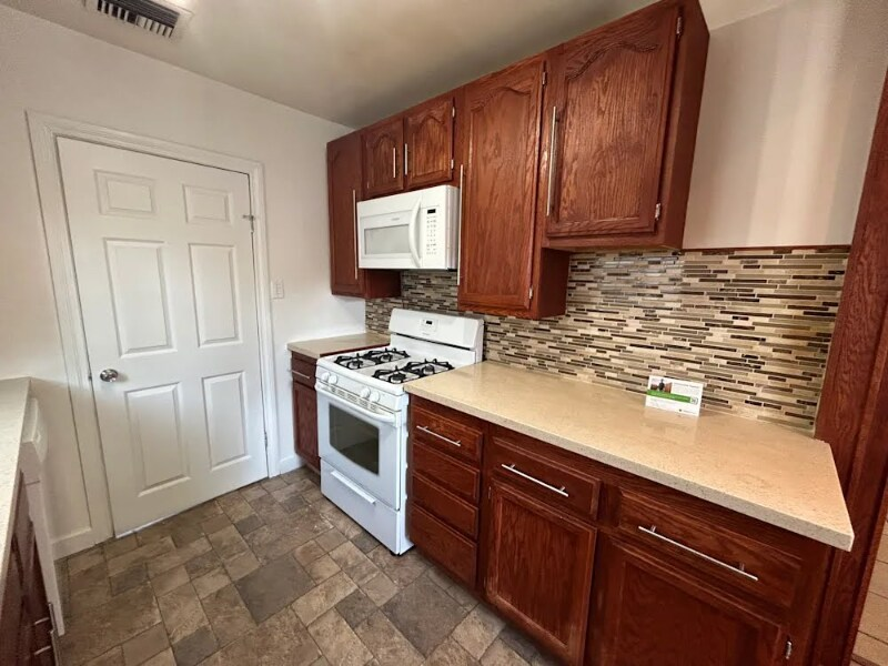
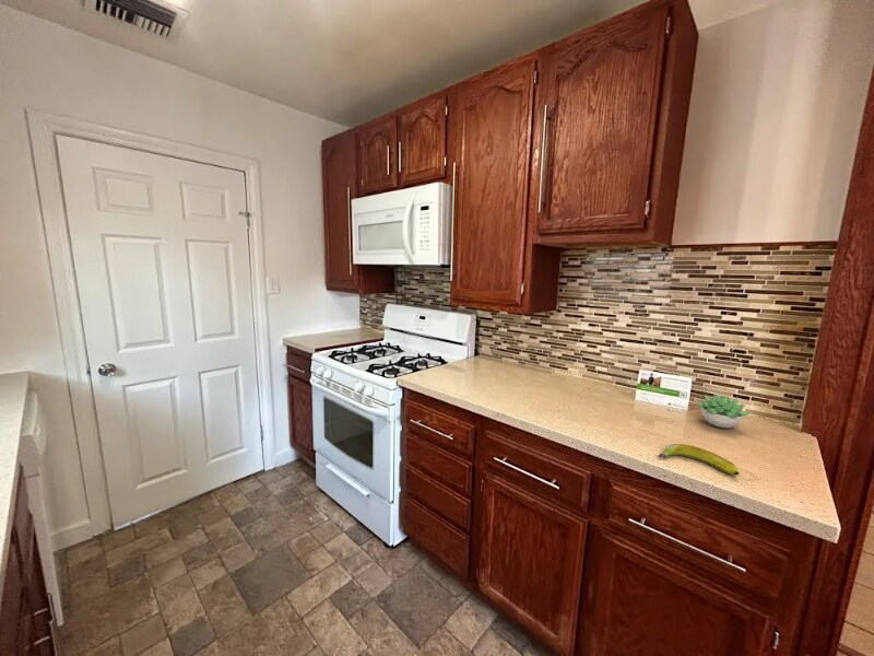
+ banana (697, 456)
+ succulent plant (721, 411)
